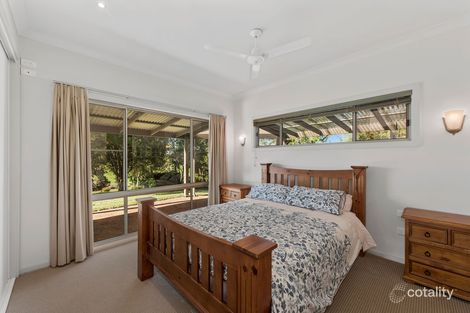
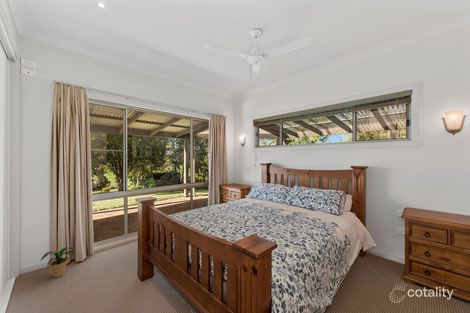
+ potted plant (58, 262)
